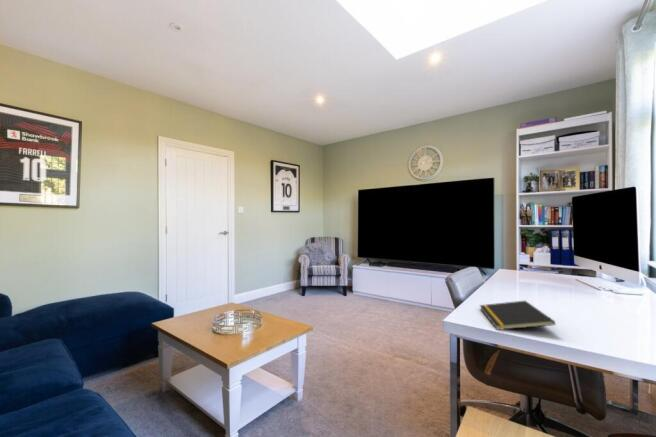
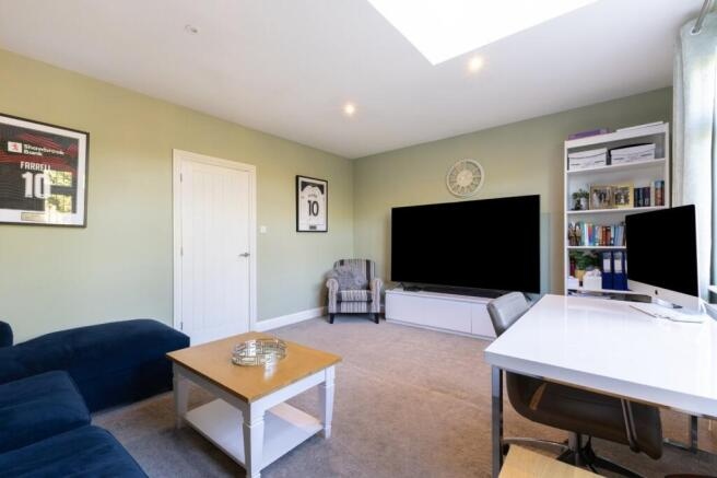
- notepad (512, 313)
